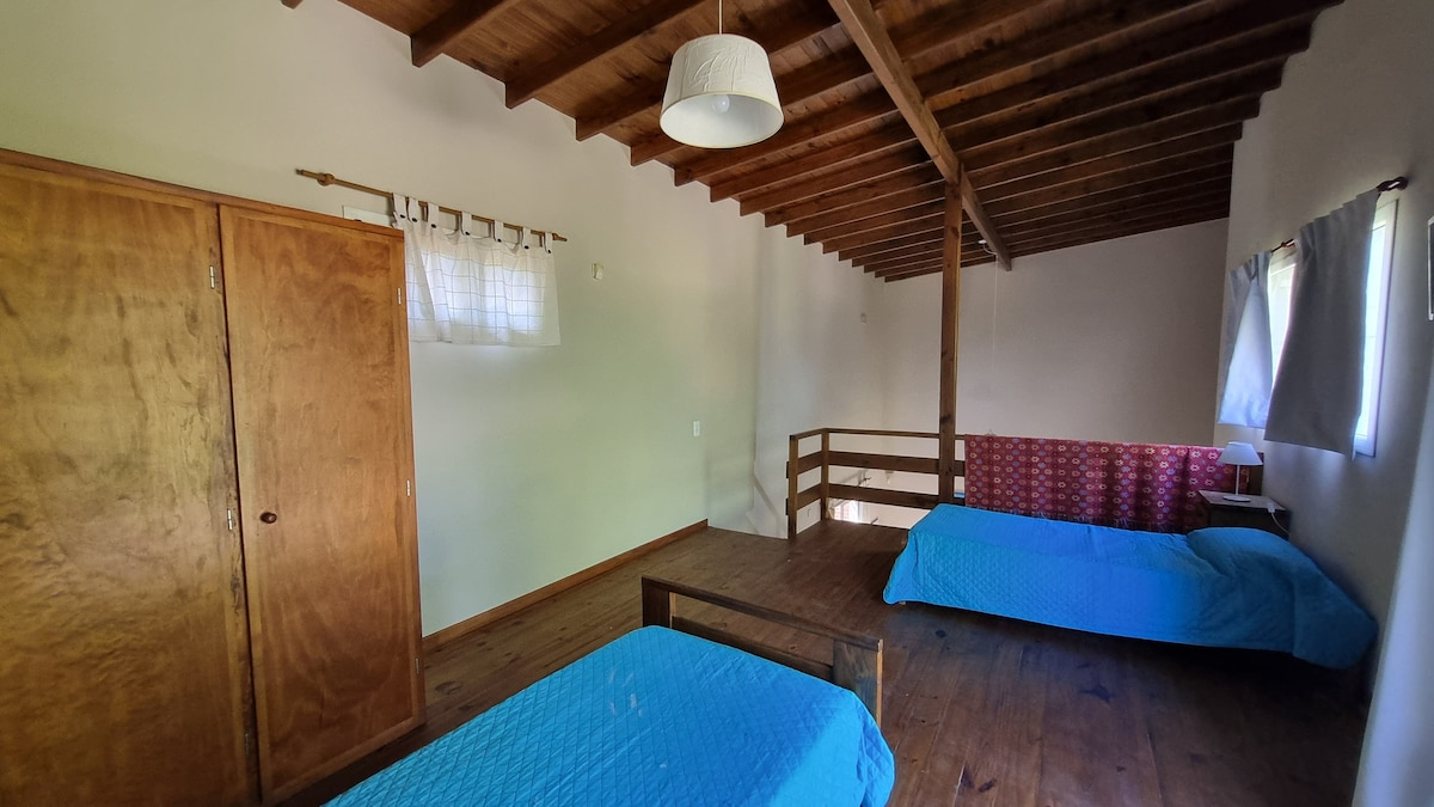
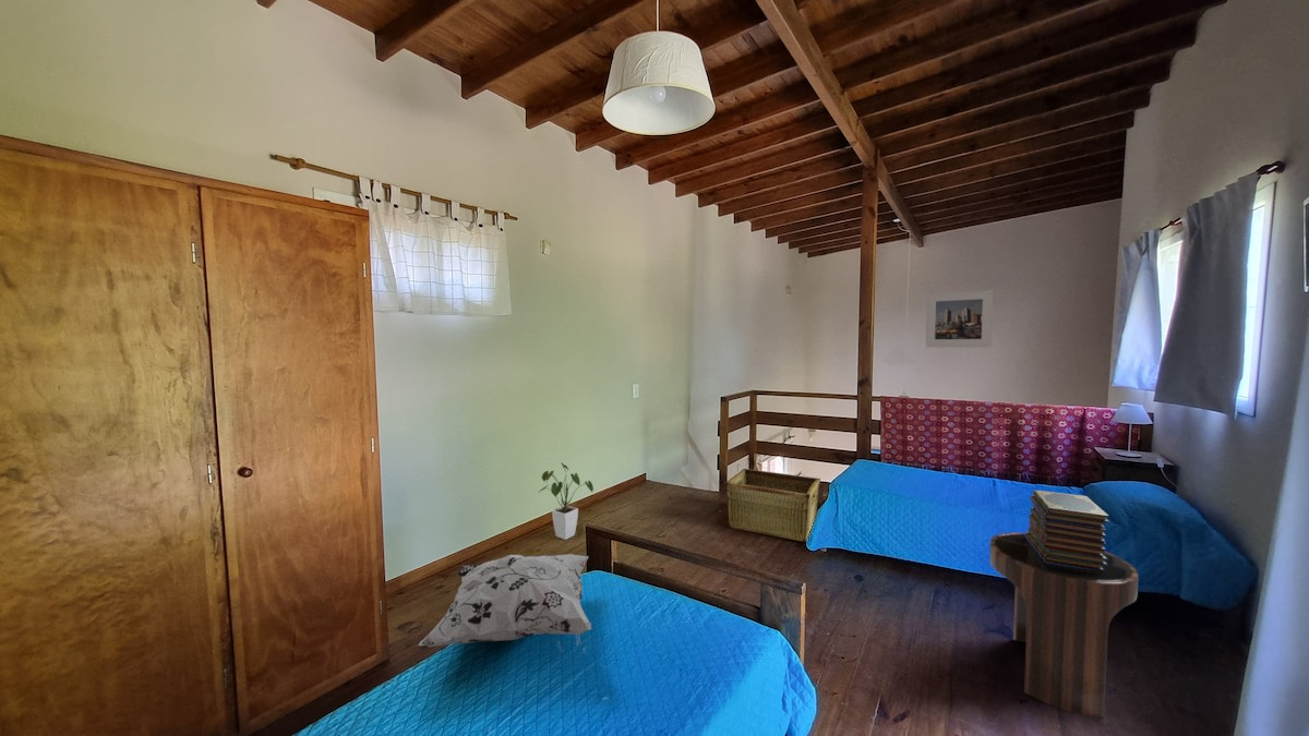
+ decorative pillow (517, 593)
+ hamper (772, 502)
+ side table (1055, 614)
+ book stack (1066, 527)
+ house plant (568, 502)
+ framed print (958, 319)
